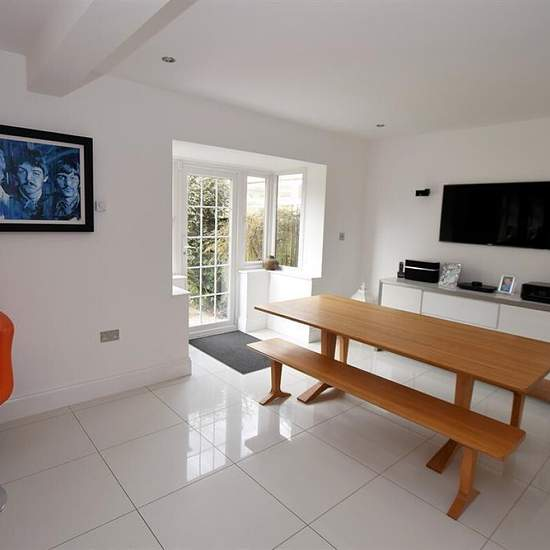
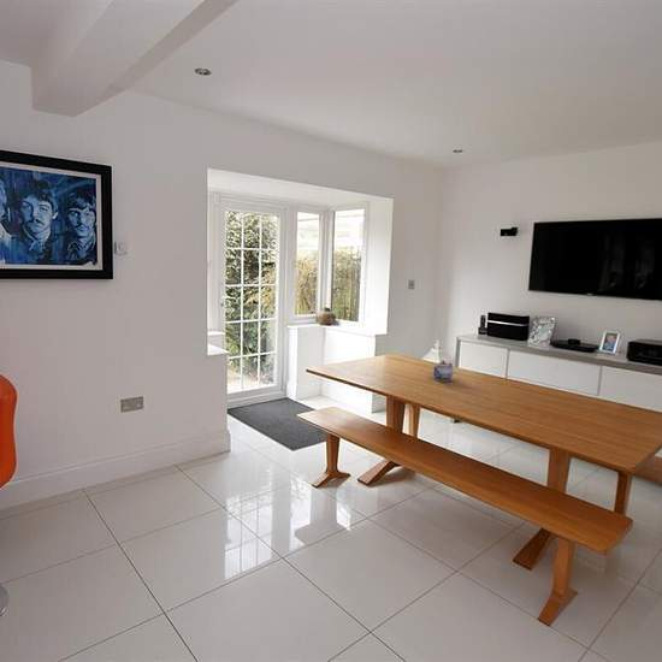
+ teapot (443, 370)
